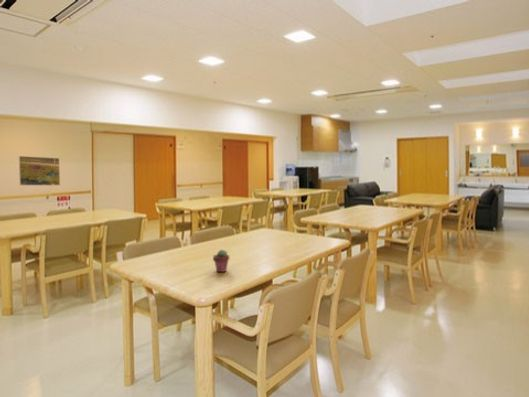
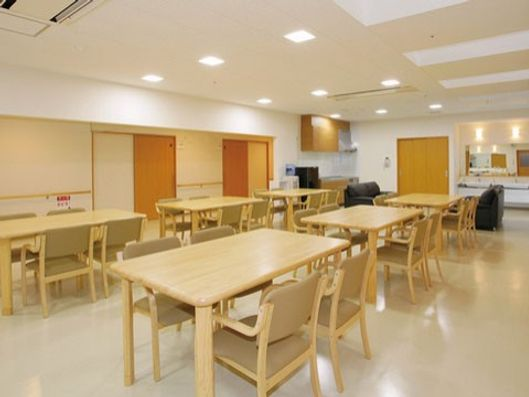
- potted succulent (221, 260)
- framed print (40, 171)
